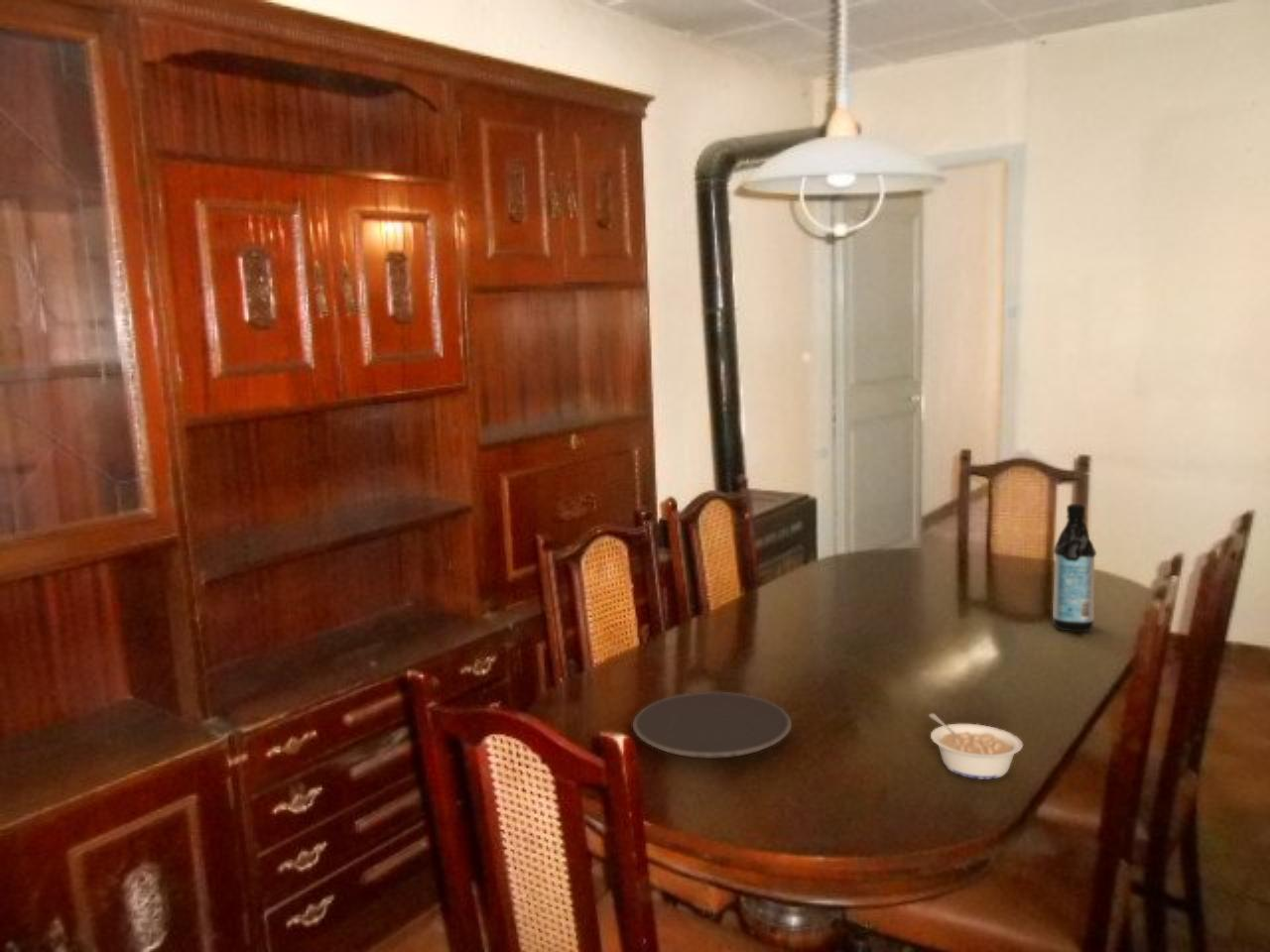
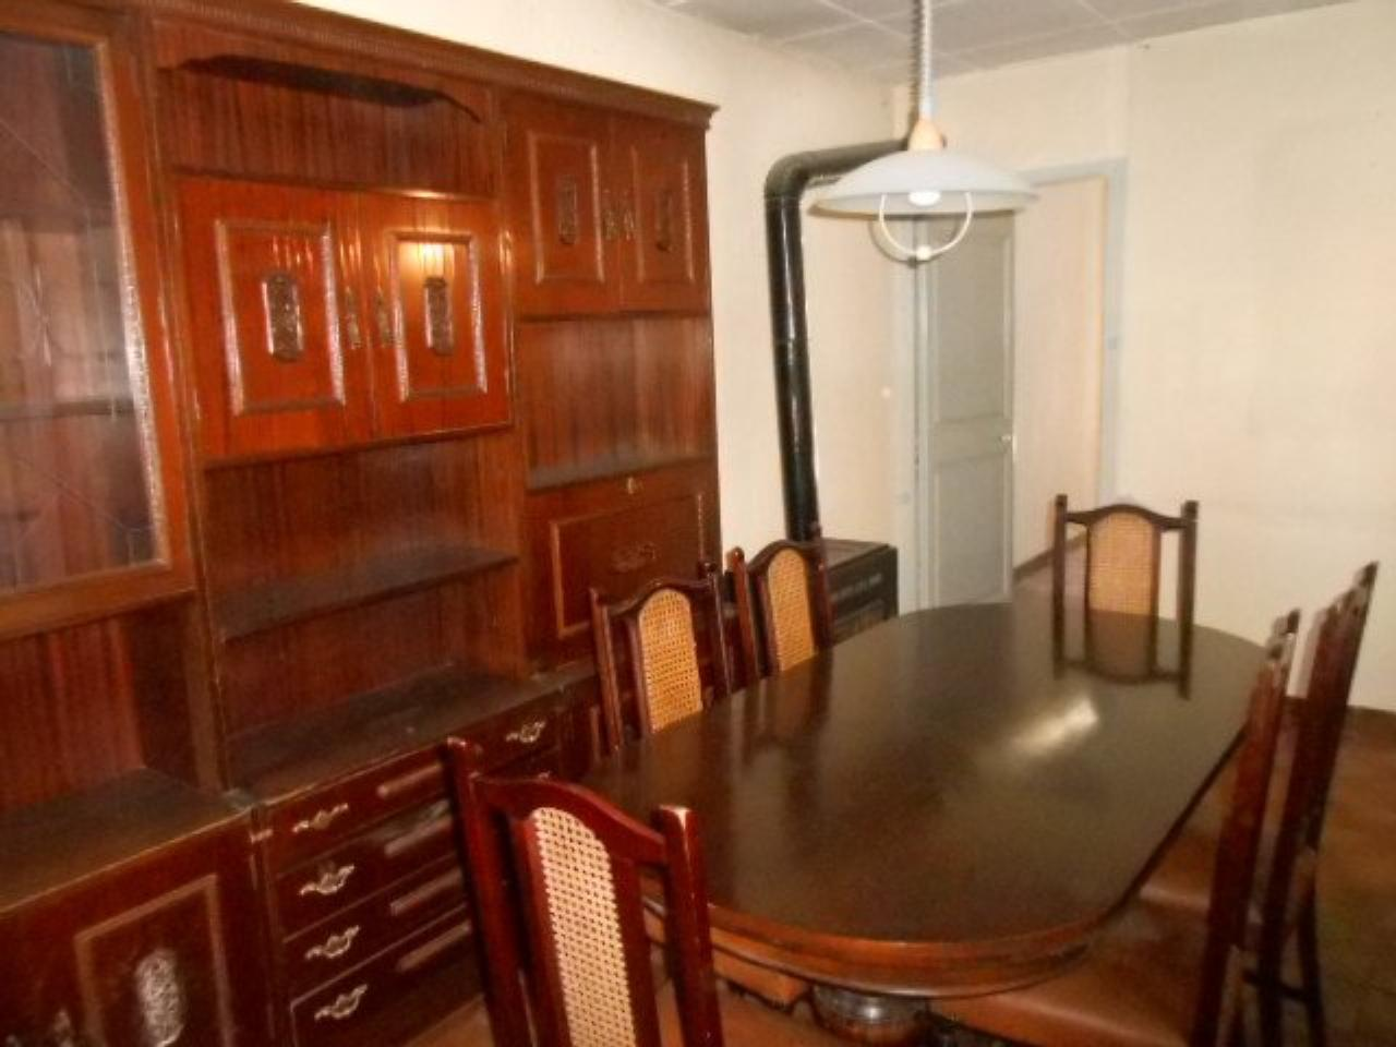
- legume (971, 750)
- plate (711, 726)
- water bottle (1075, 566)
